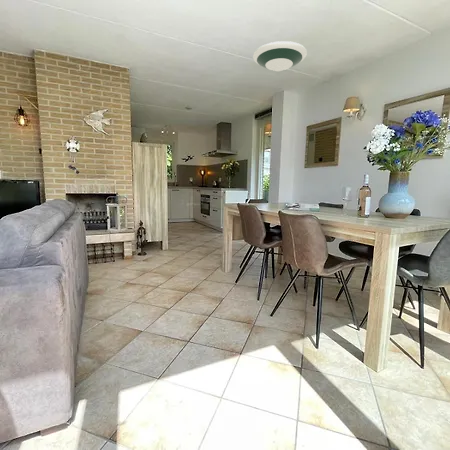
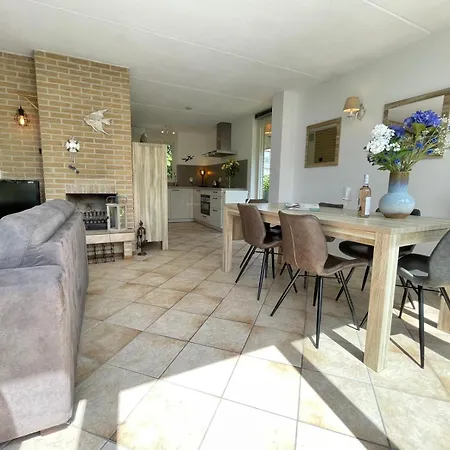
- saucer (279, 62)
